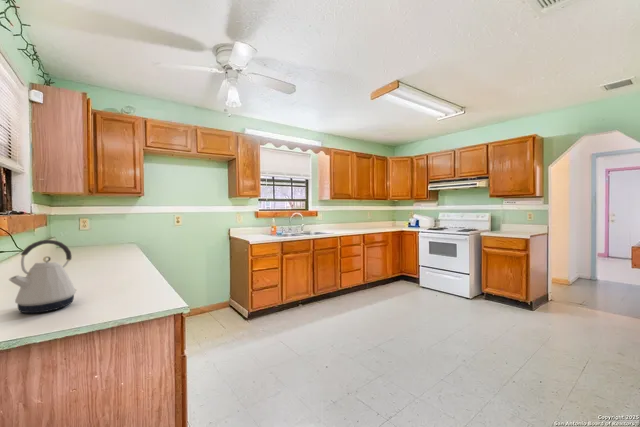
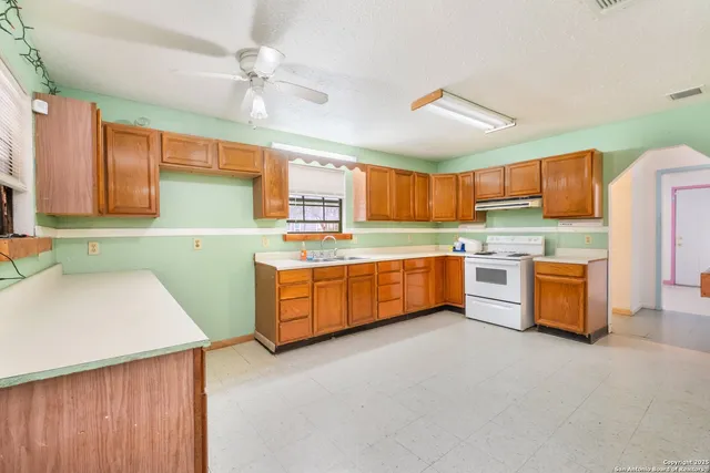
- kettle (44, 274)
